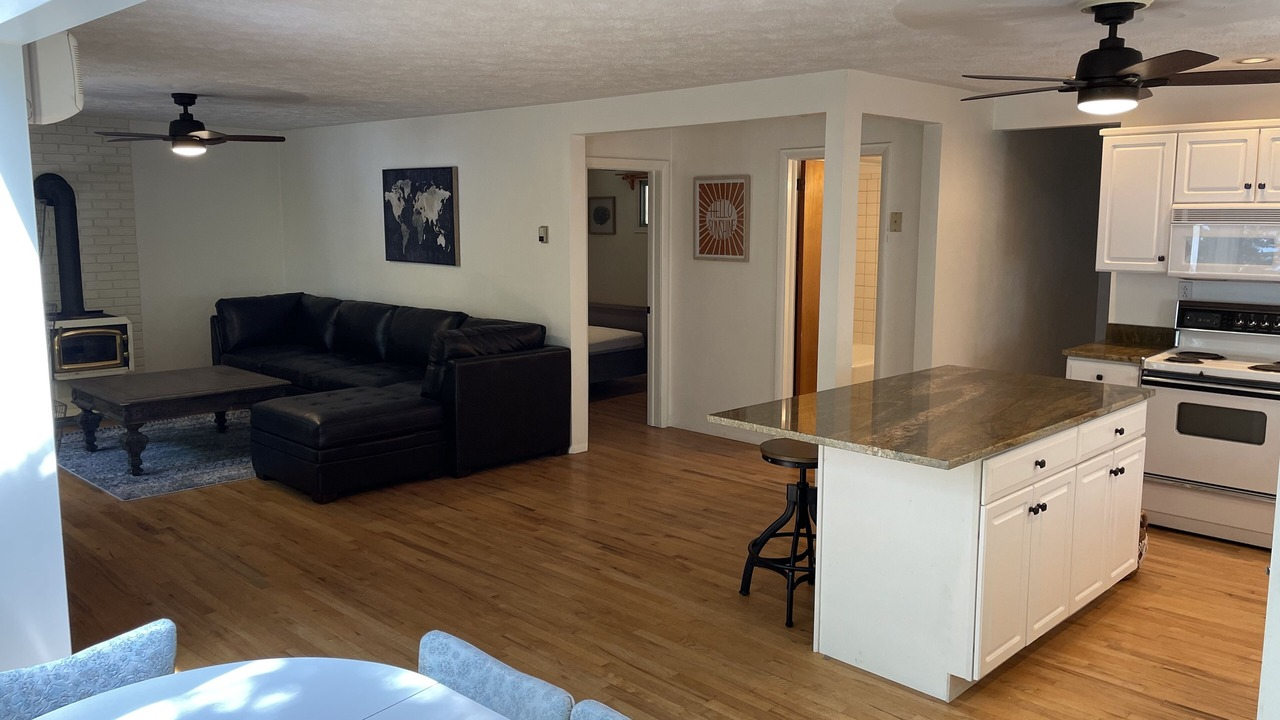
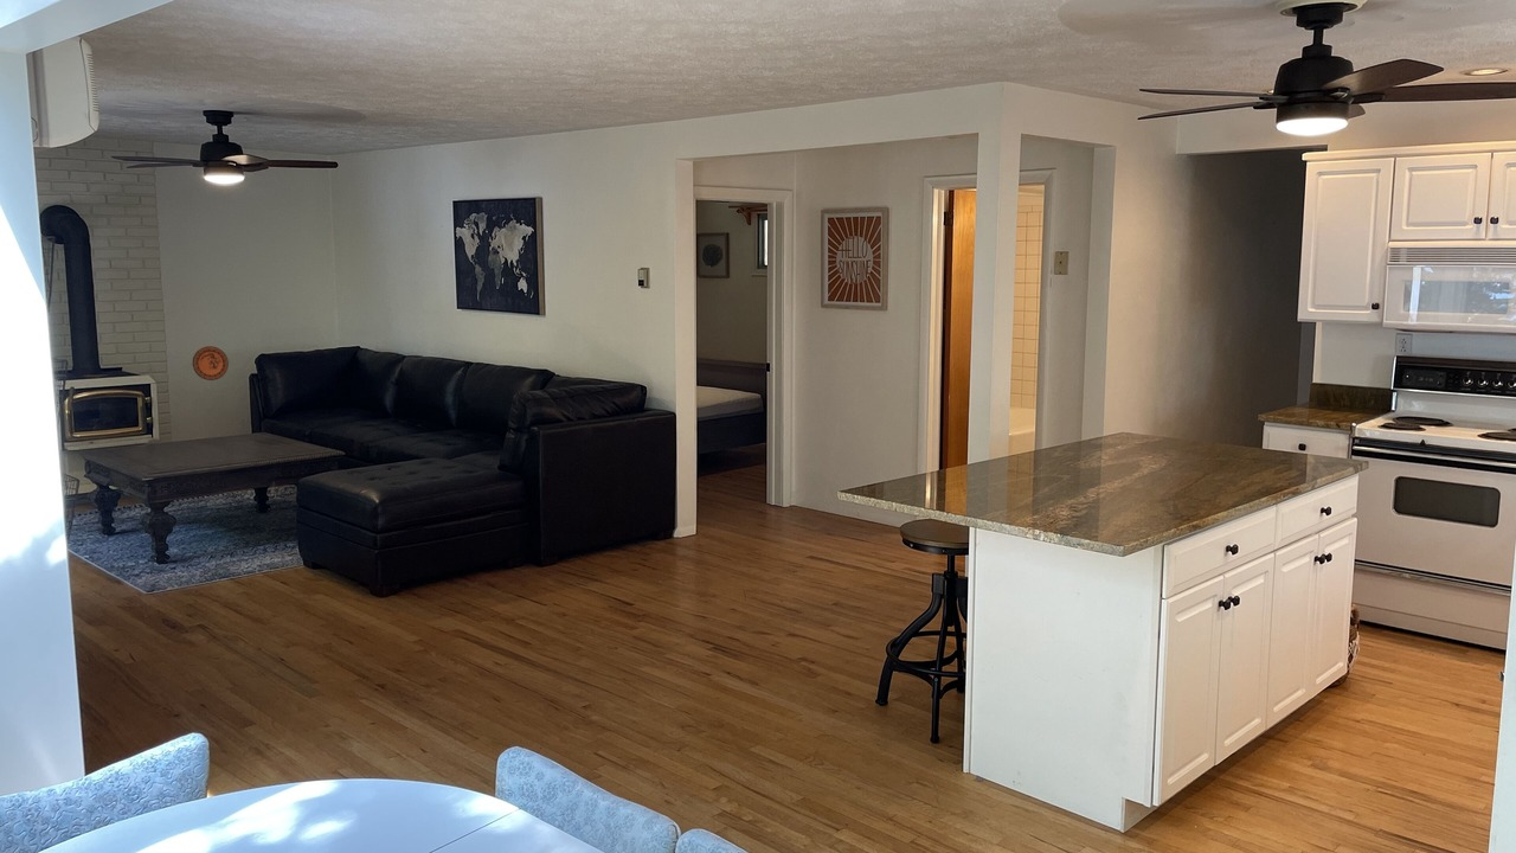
+ decorative plate (210, 363)
